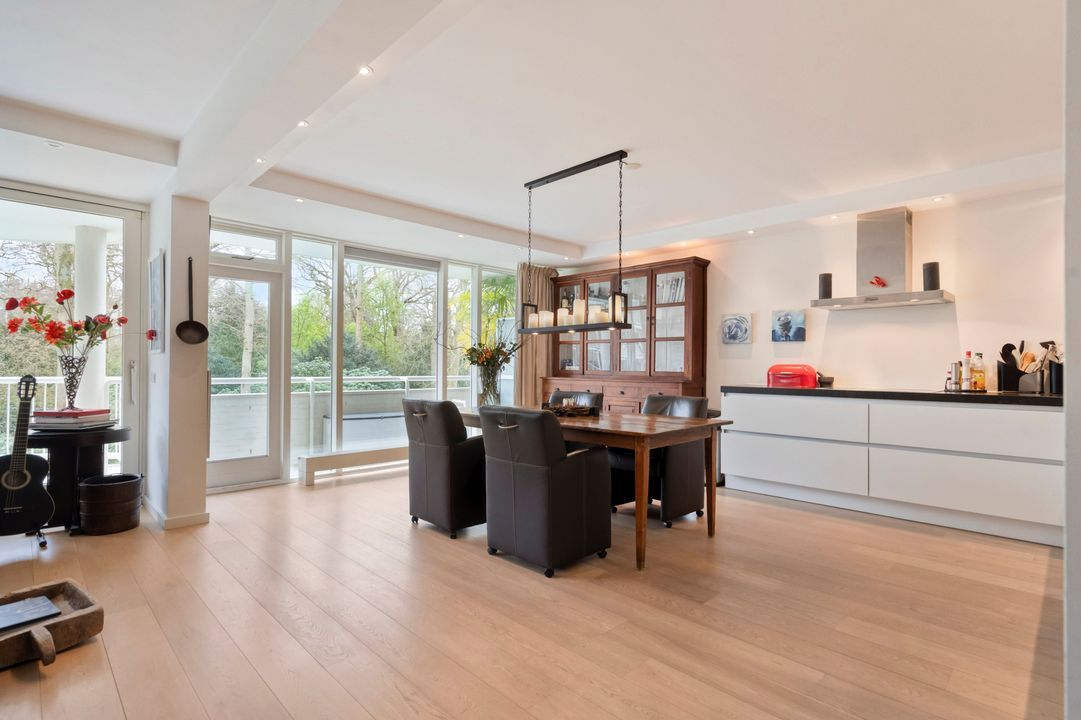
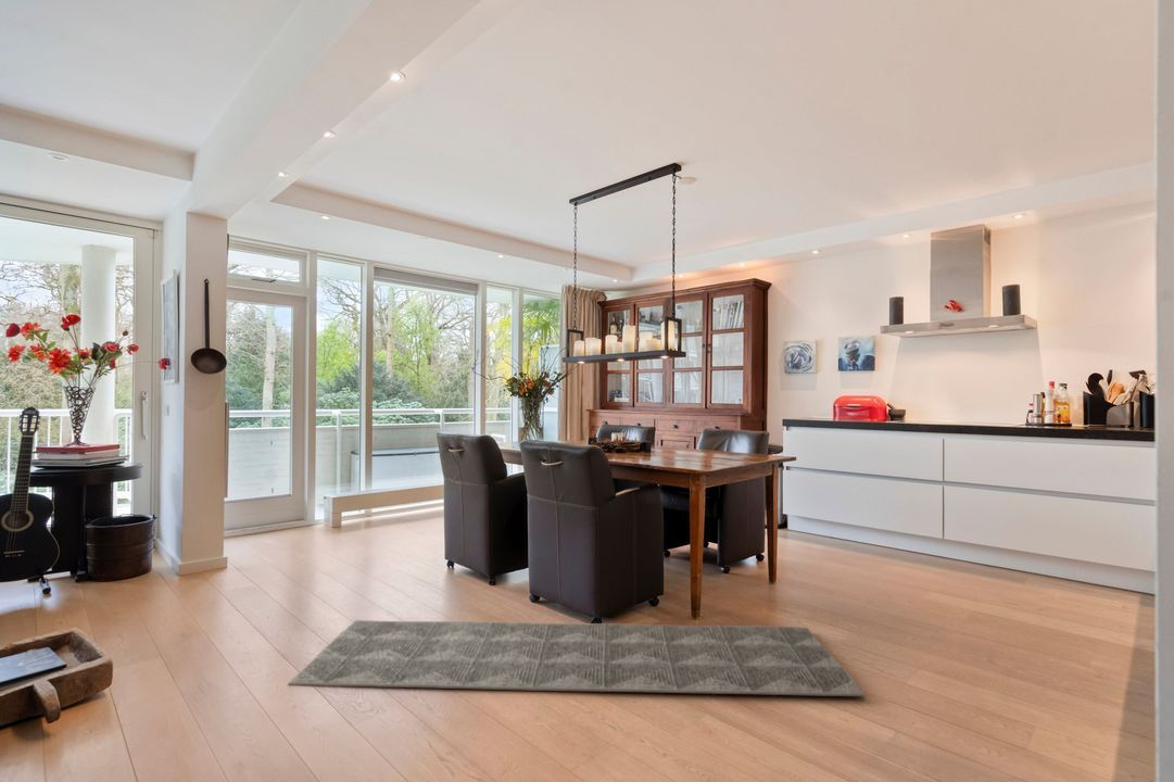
+ rug (575, 653)
